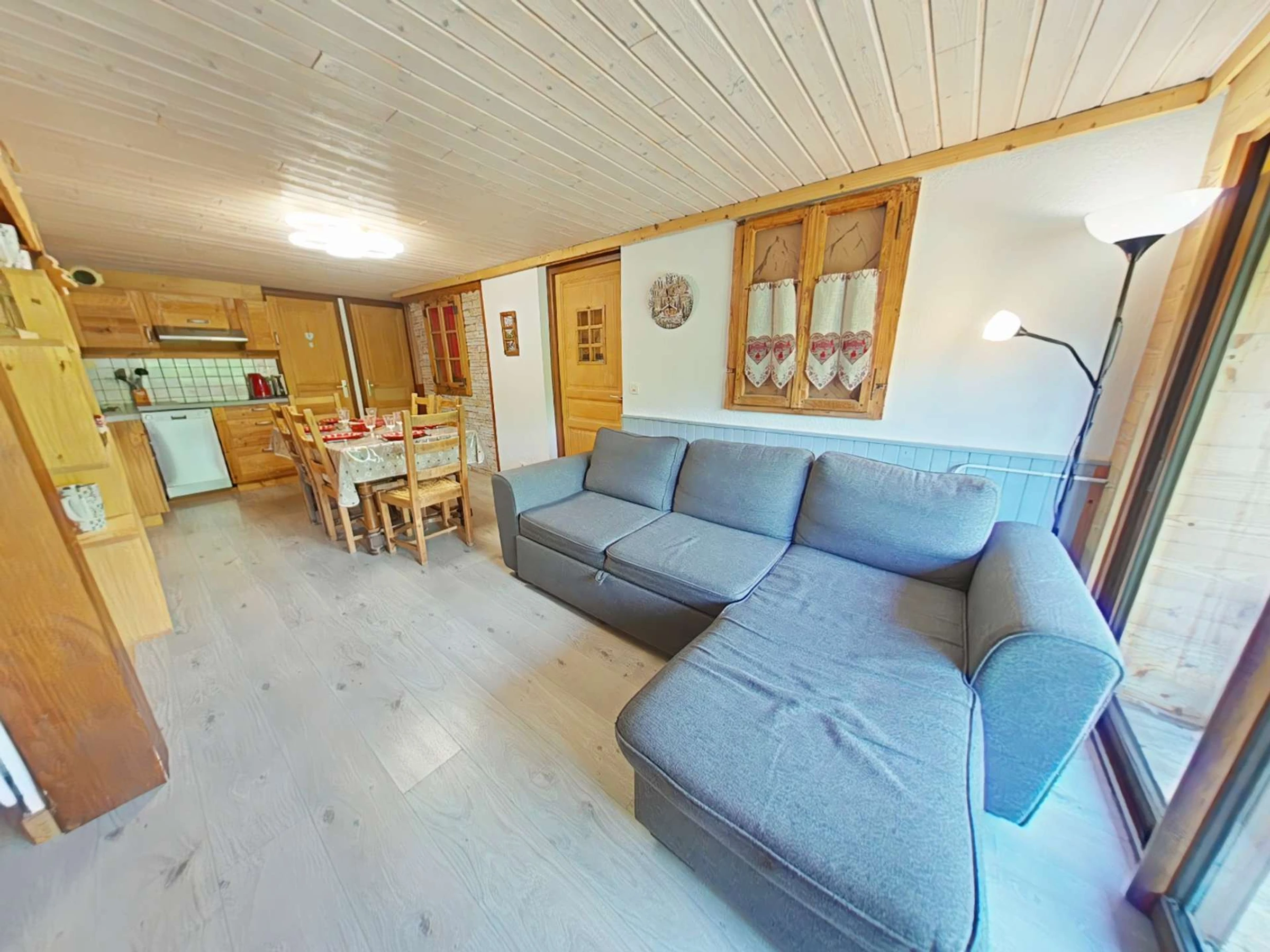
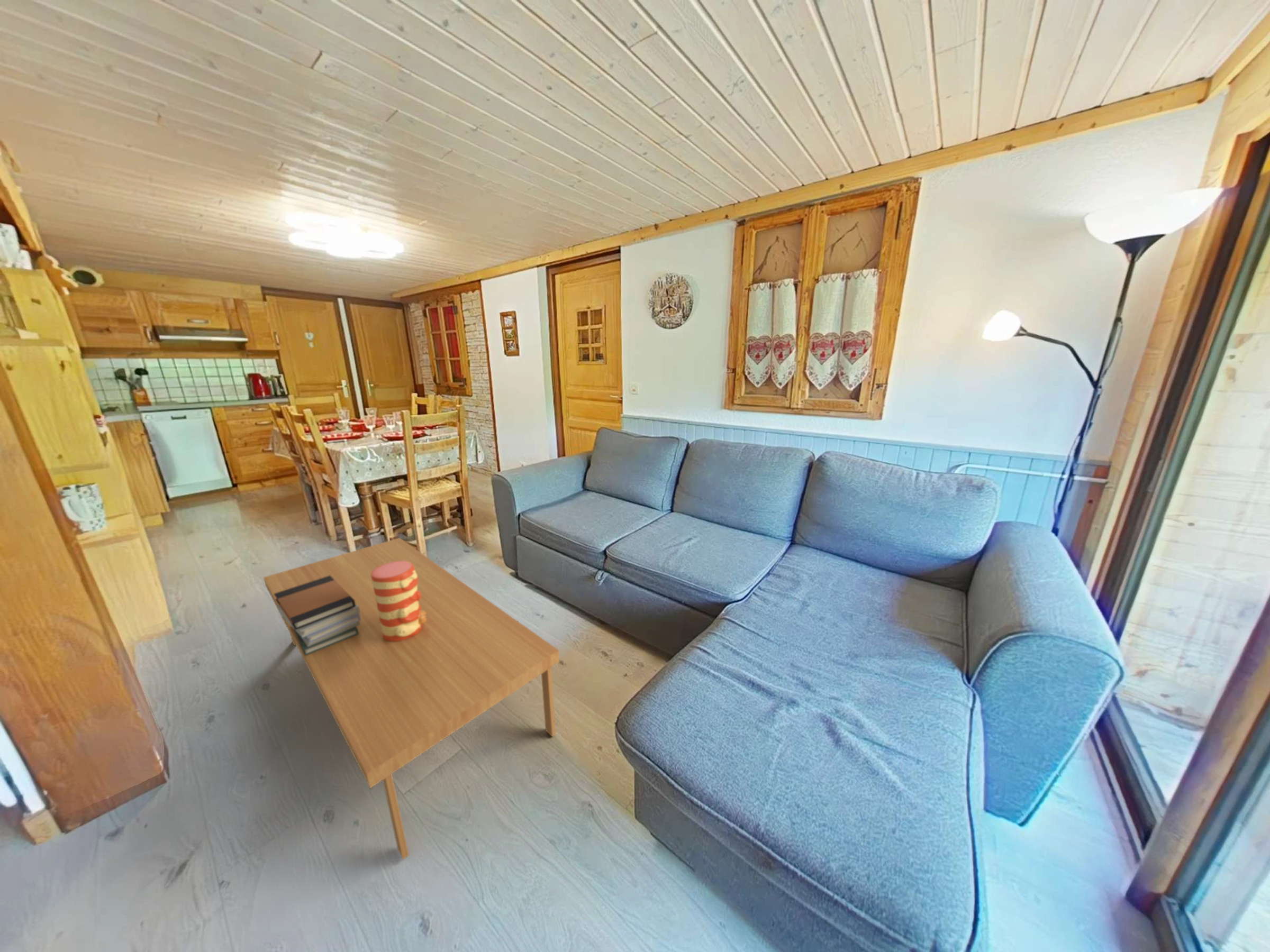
+ coffee table (396, 646)
+ vase (401, 599)
+ book stack (319, 612)
